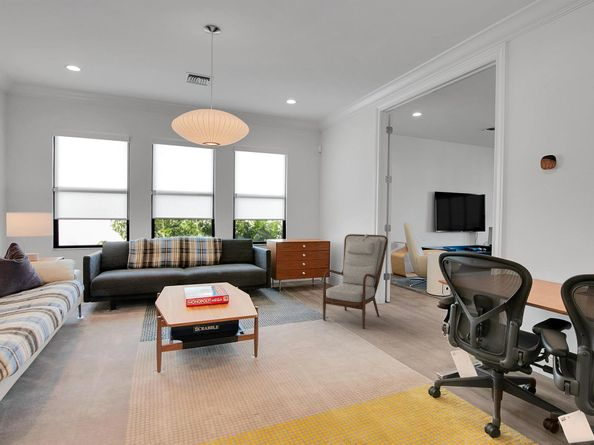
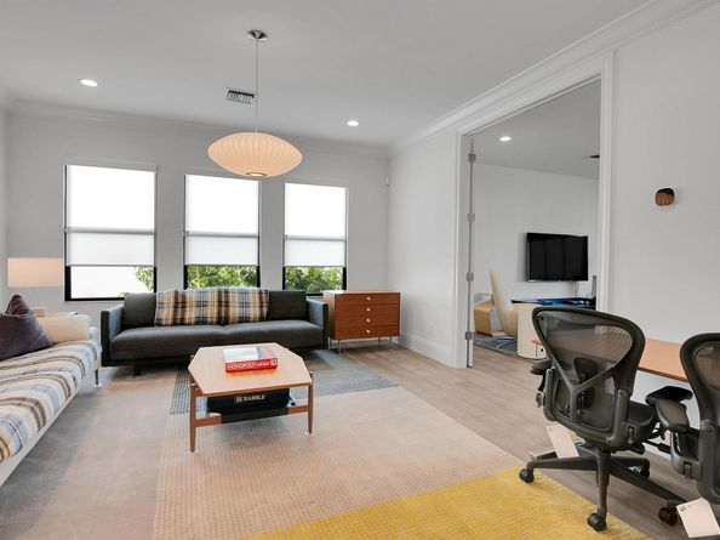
- armchair (354, 276)
